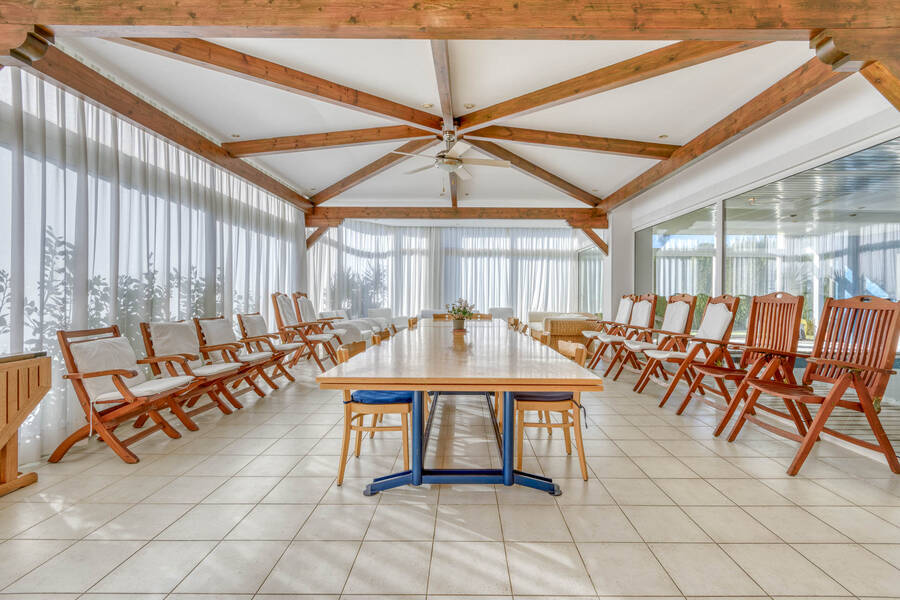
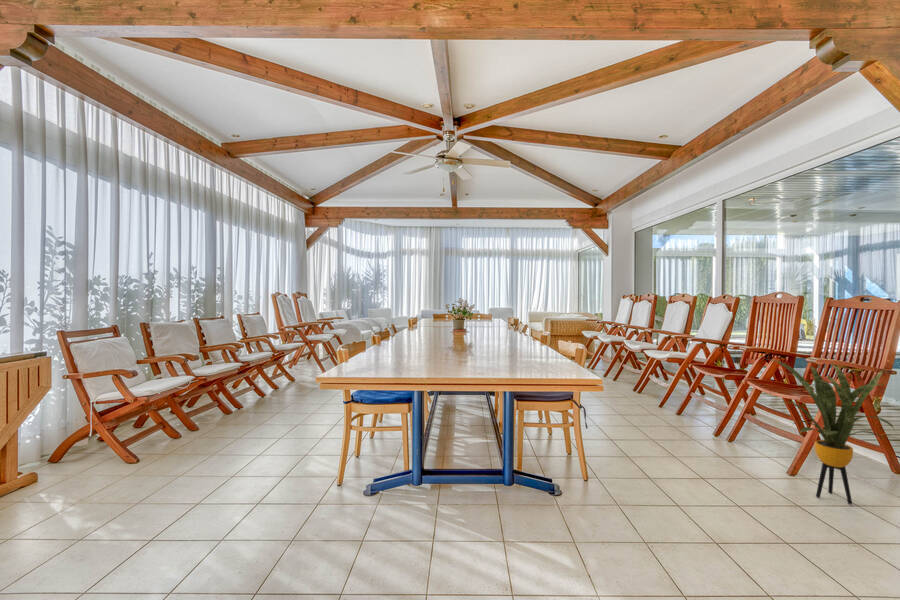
+ house plant (824, 427)
